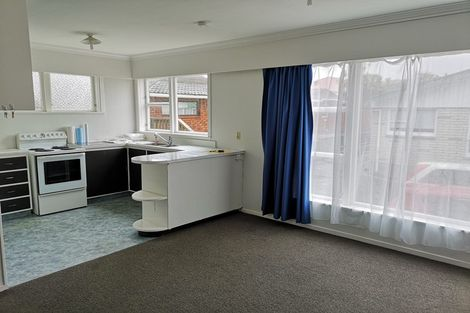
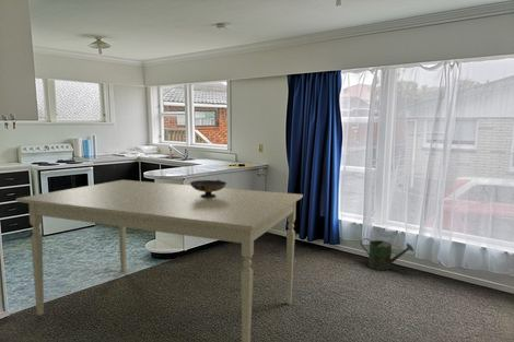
+ dining table (170, 233)
+ watering can (385, 253)
+ decorative bowl (208, 189)
